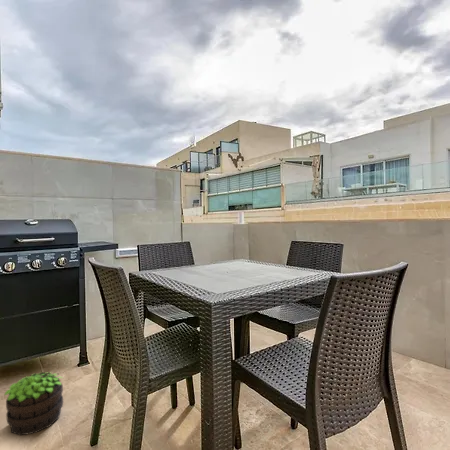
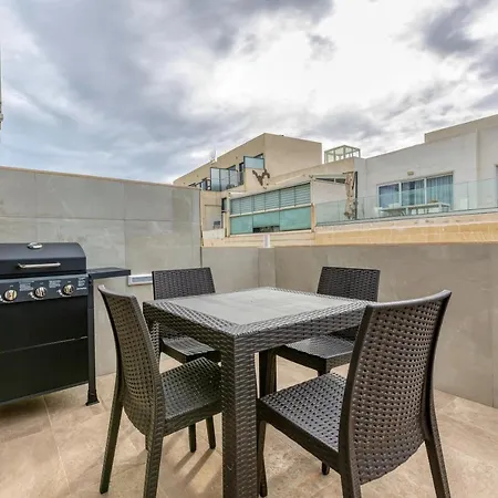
- potted plant (35, 398)
